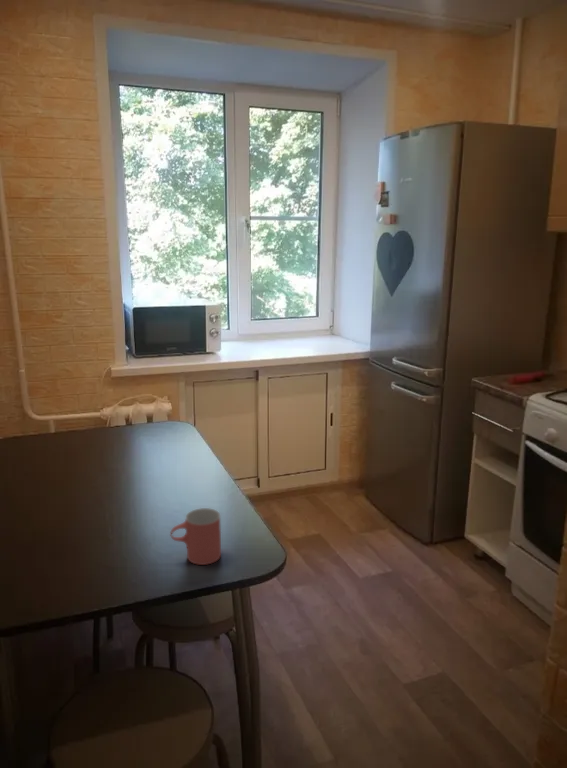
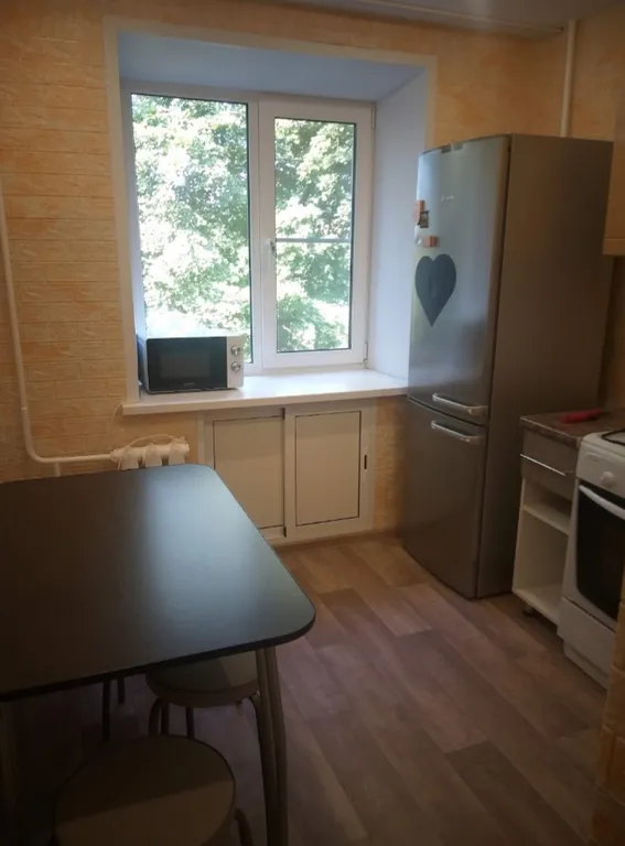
- cup (195, 537)
